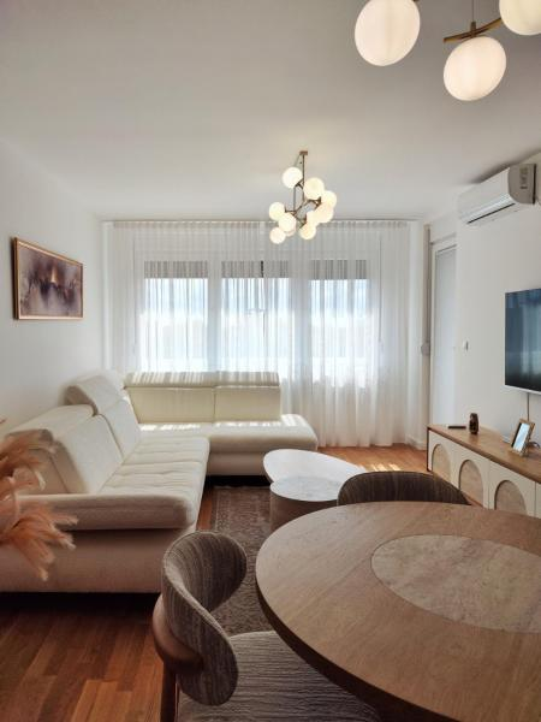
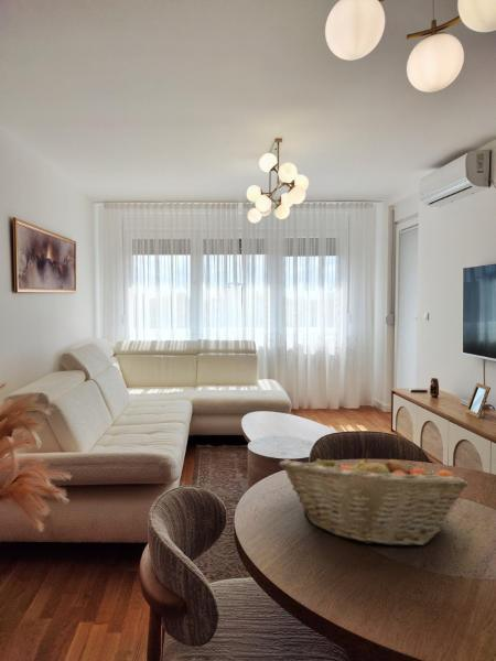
+ fruit basket (367, 486)
